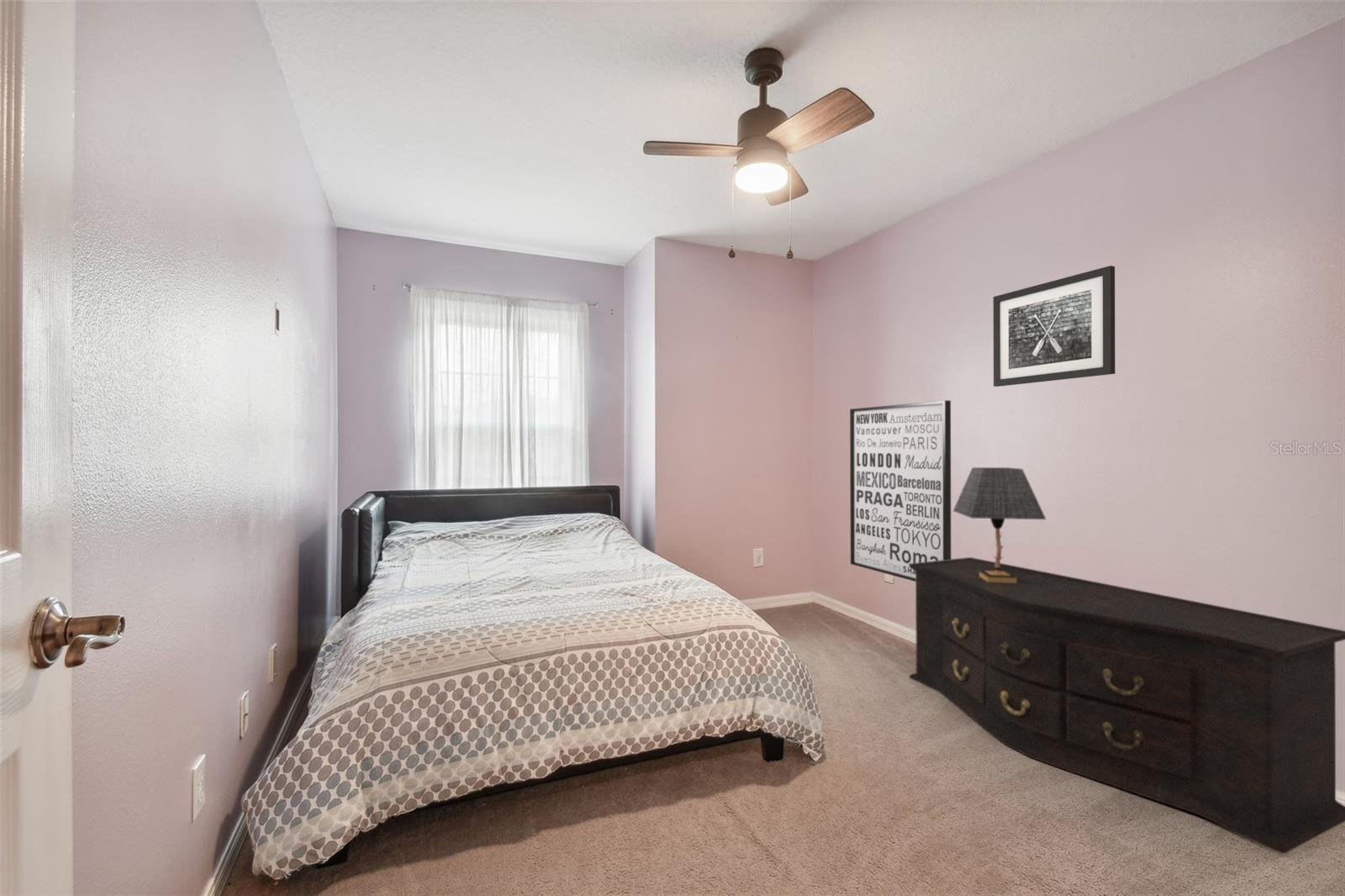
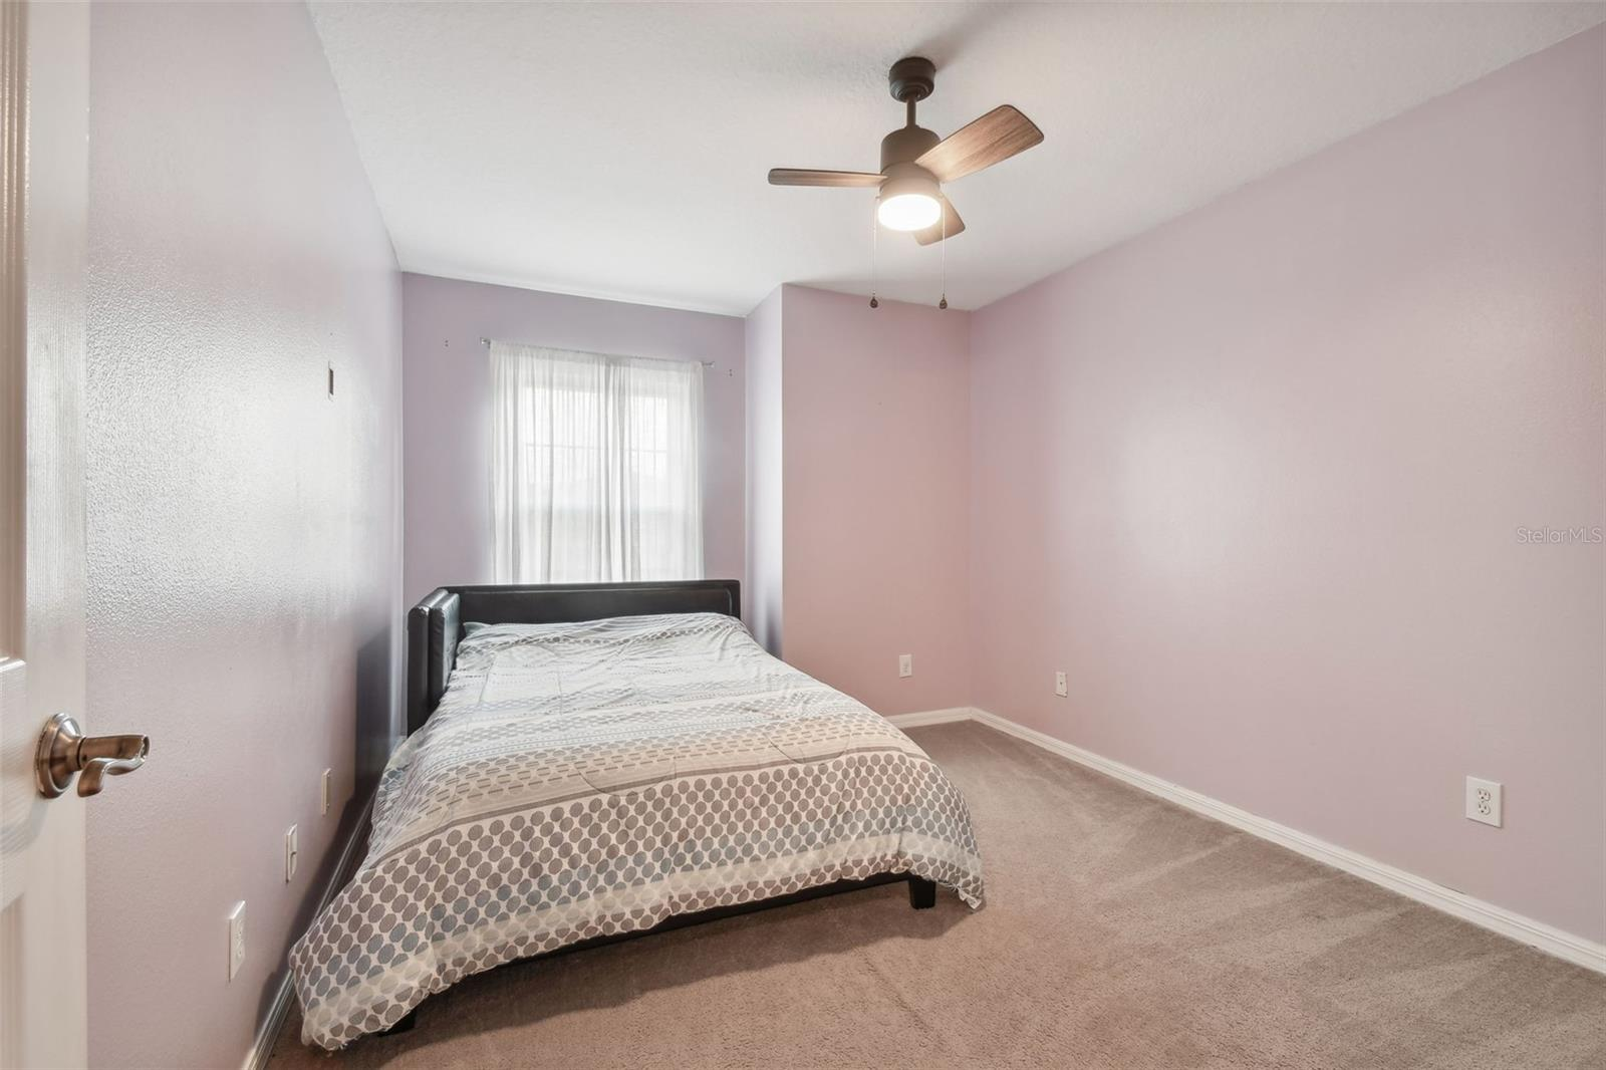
- dresser (1064, 664)
- table lamp (996, 523)
- wall art (895, 490)
- wall art (1048, 331)
